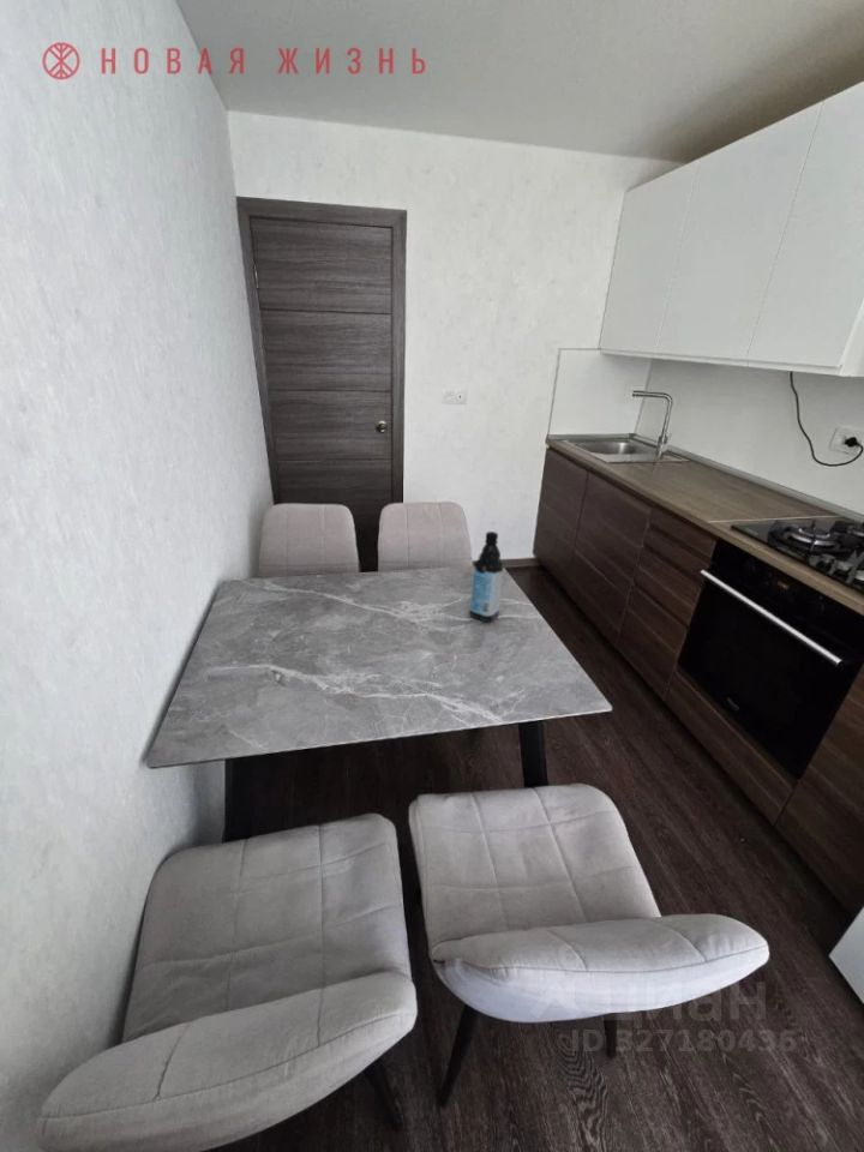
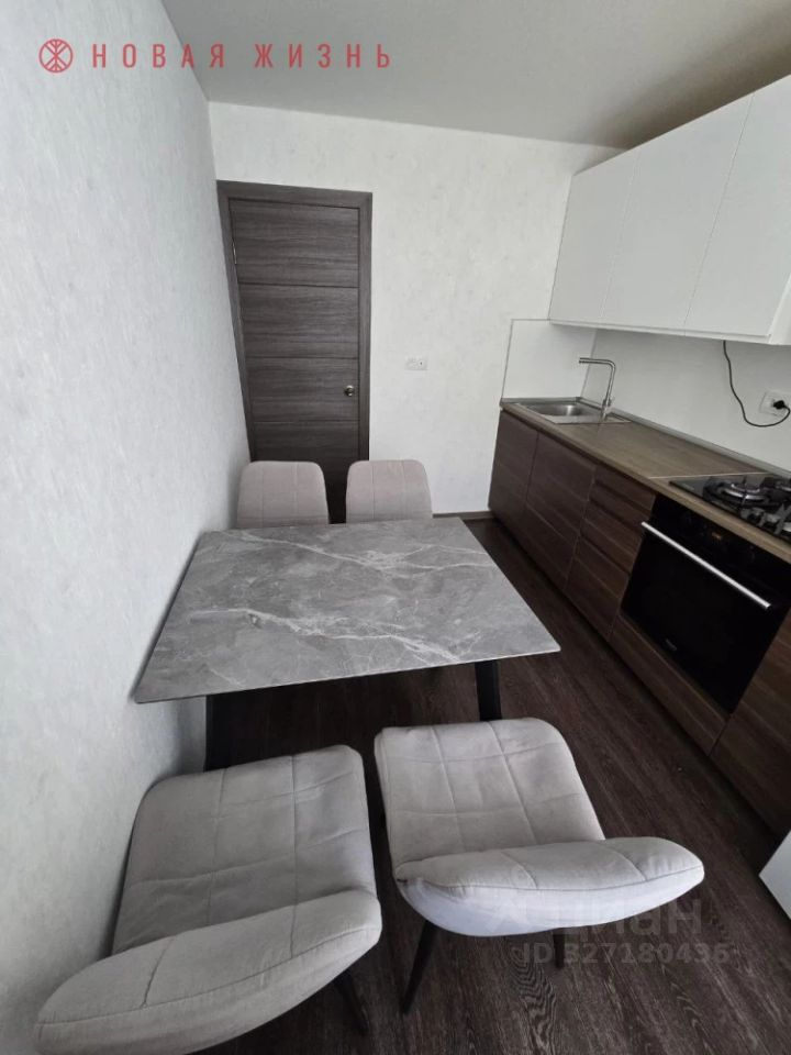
- water bottle (487, 575)
